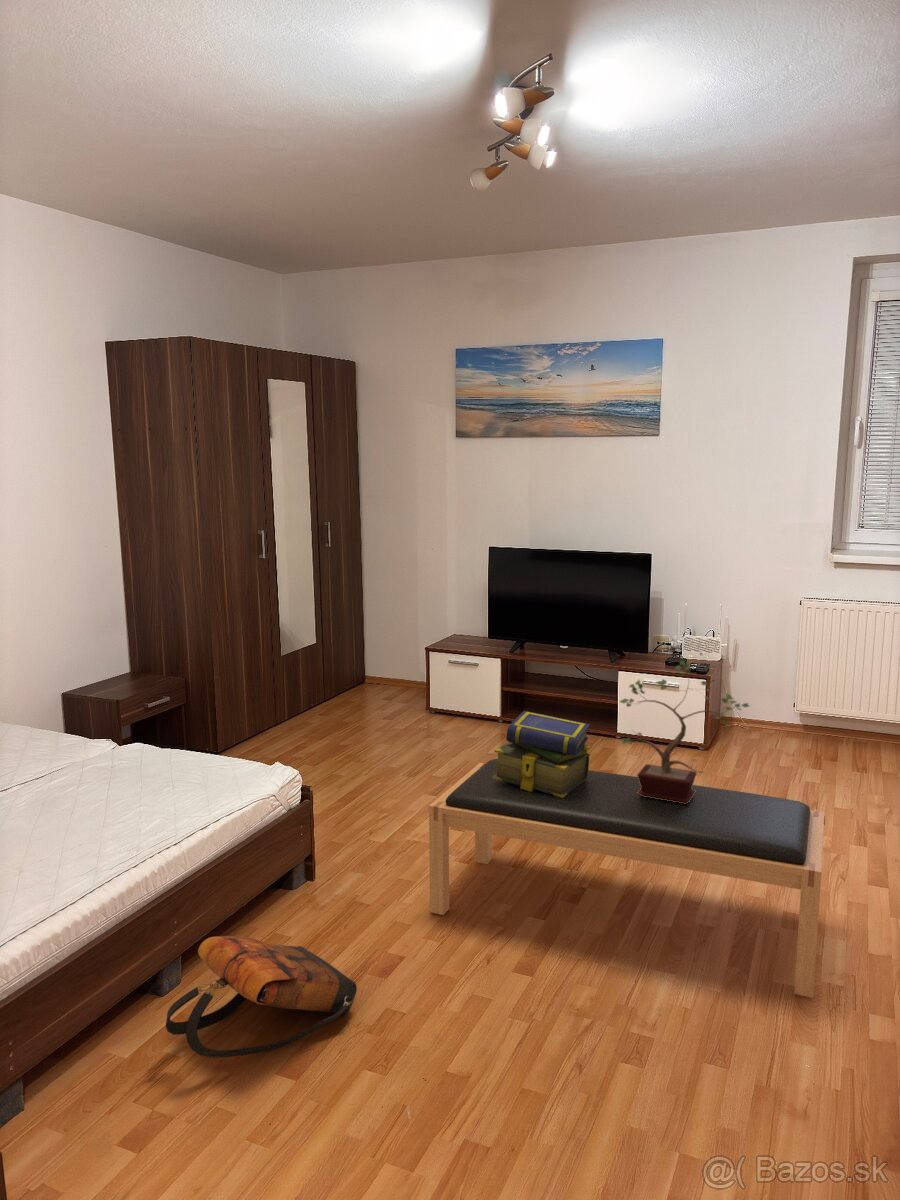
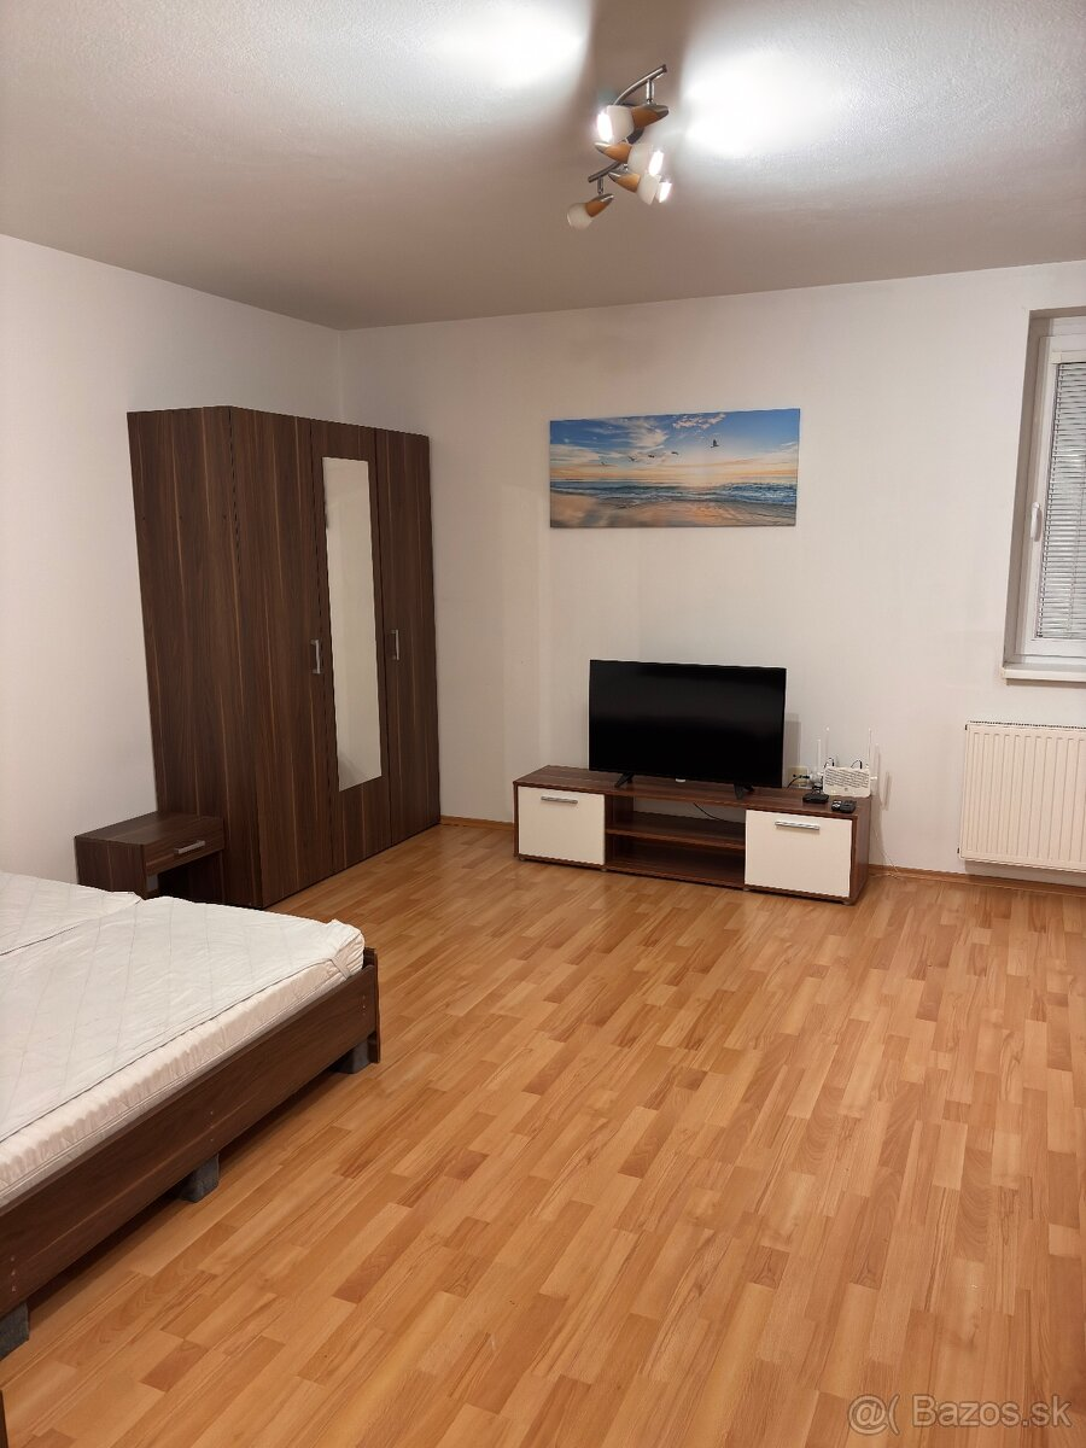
- backpack (255, 986)
- bench (623, 856)
- potted plant (682, 732)
- stack of books (545, 750)
